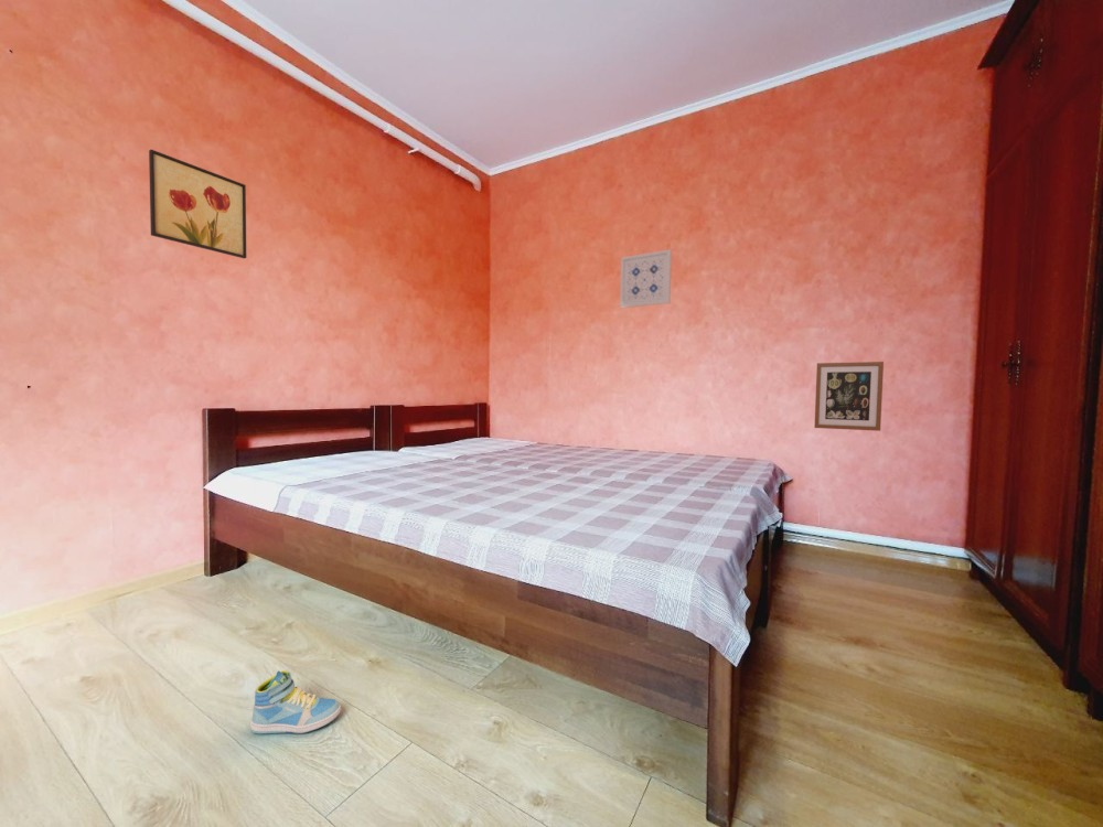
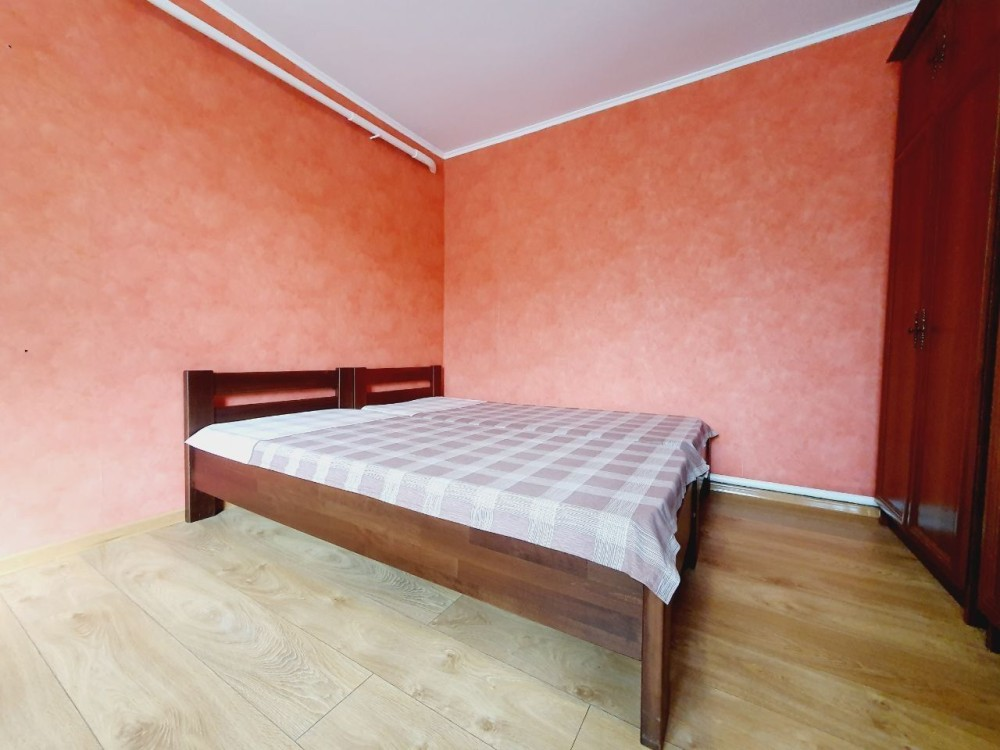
- wall art (201, 208)
- sneaker (296, 698)
- wall art (644, 279)
- wall art (847, 396)
